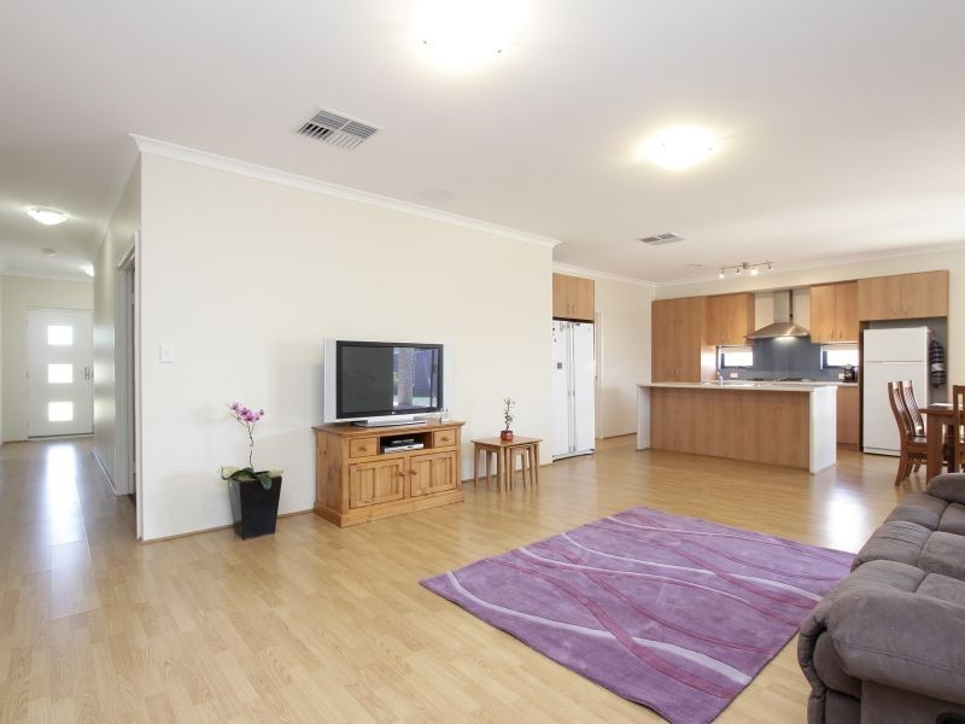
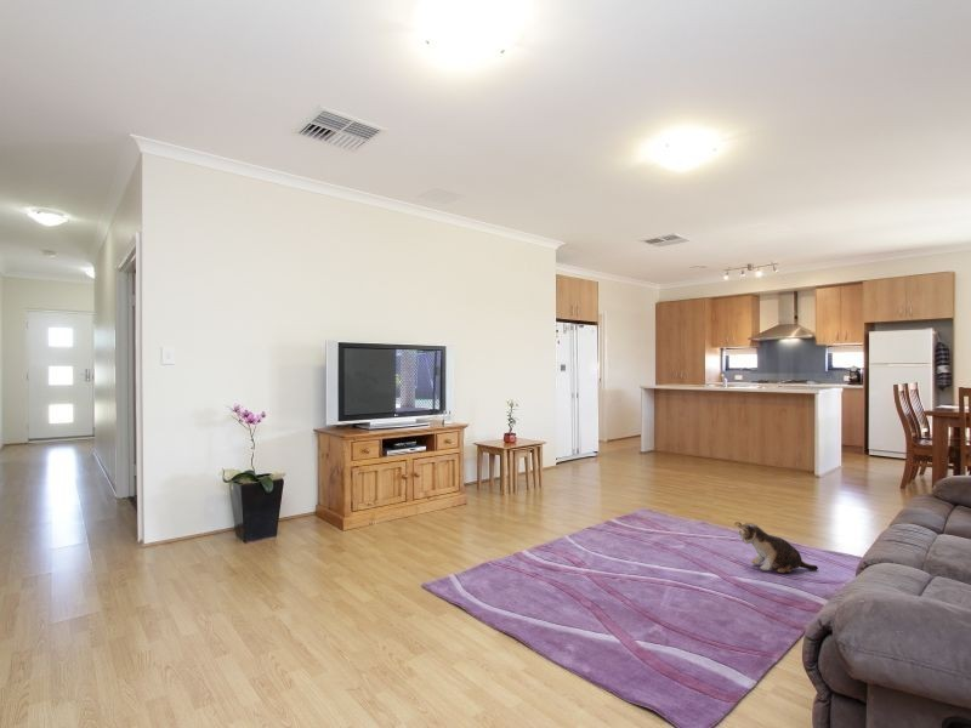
+ plush toy (777, 546)
